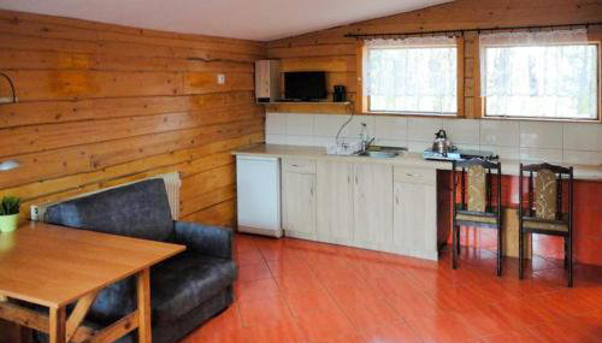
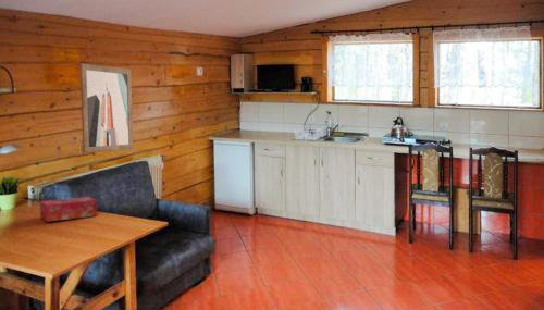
+ tissue box (69, 208)
+ wall art (108, 109)
